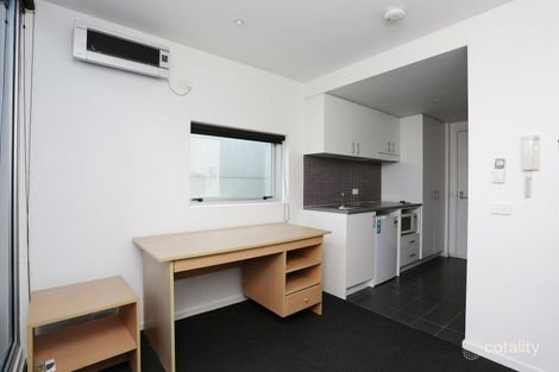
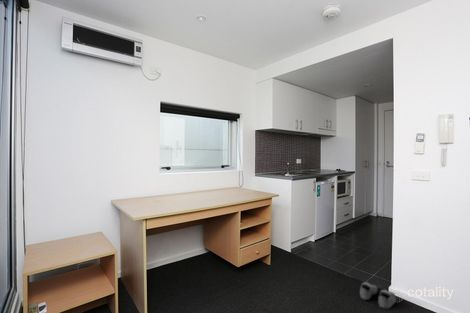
+ shoe (376, 292)
